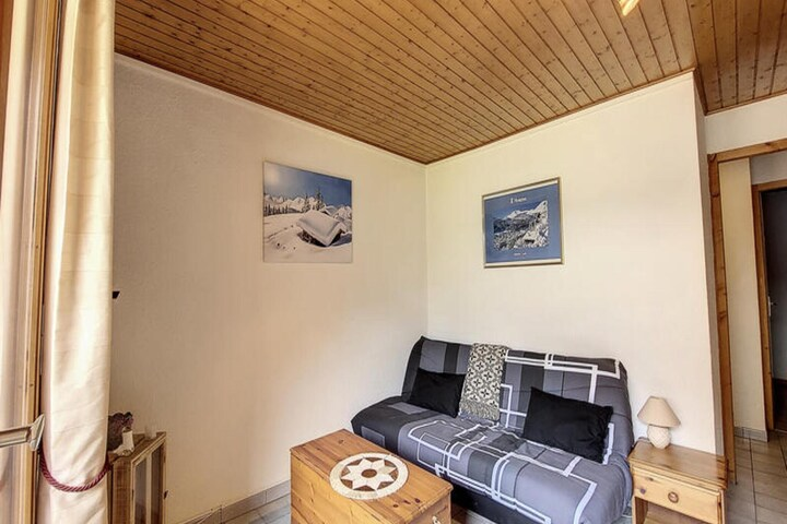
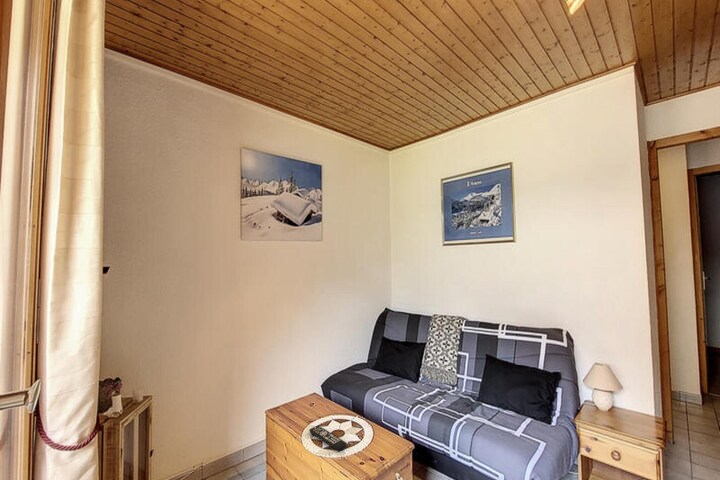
+ remote control (327, 437)
